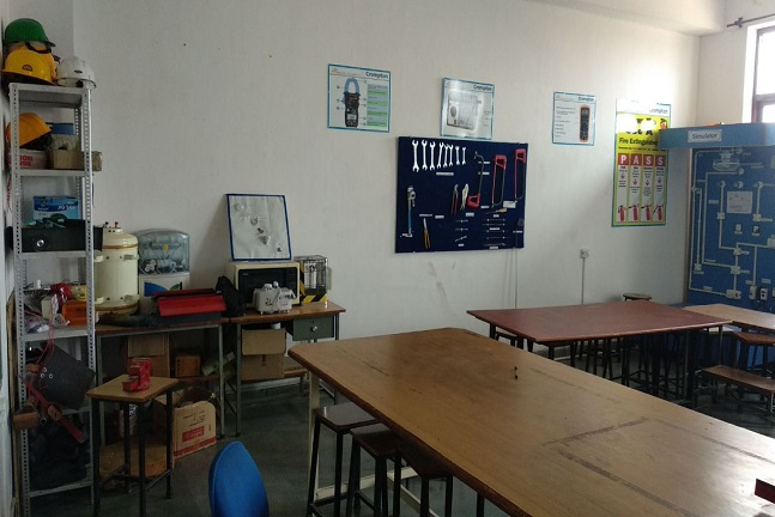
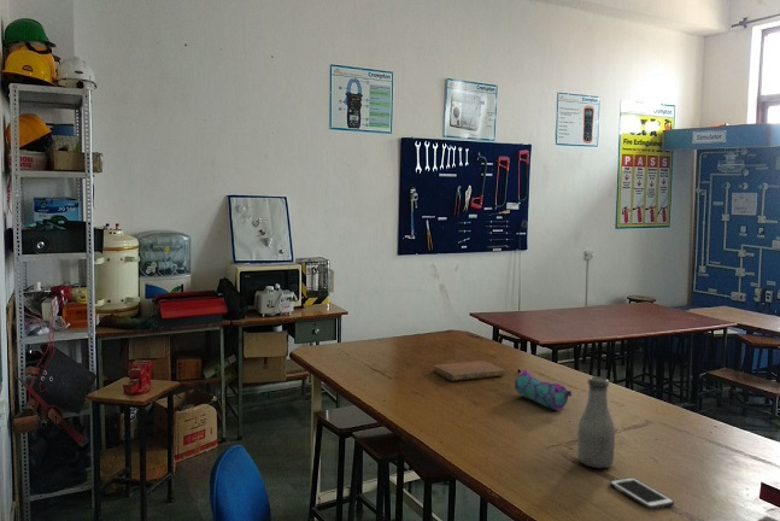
+ pencil case (540, 390)
+ bottle (597, 421)
+ notebook (468, 370)
+ cell phone (640, 492)
